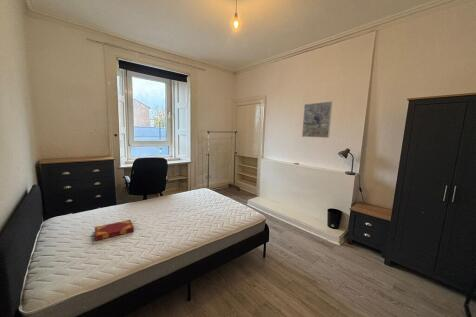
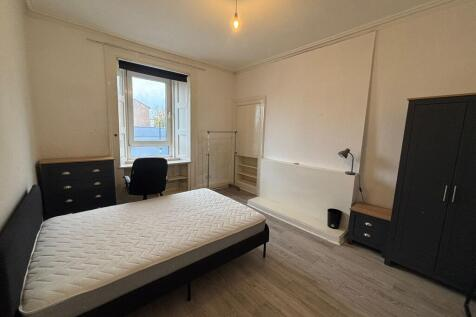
- hardback book (114, 229)
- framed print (316, 120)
